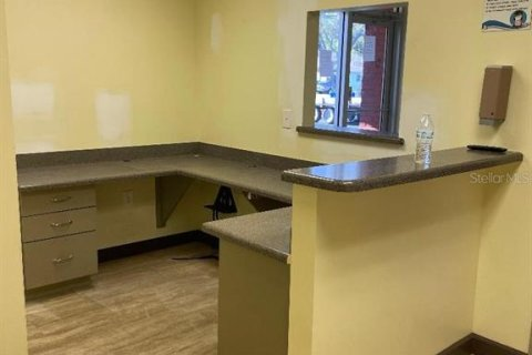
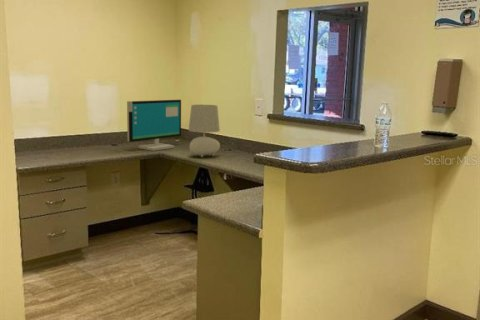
+ table lamp (204, 130)
+ computer monitor (156, 124)
